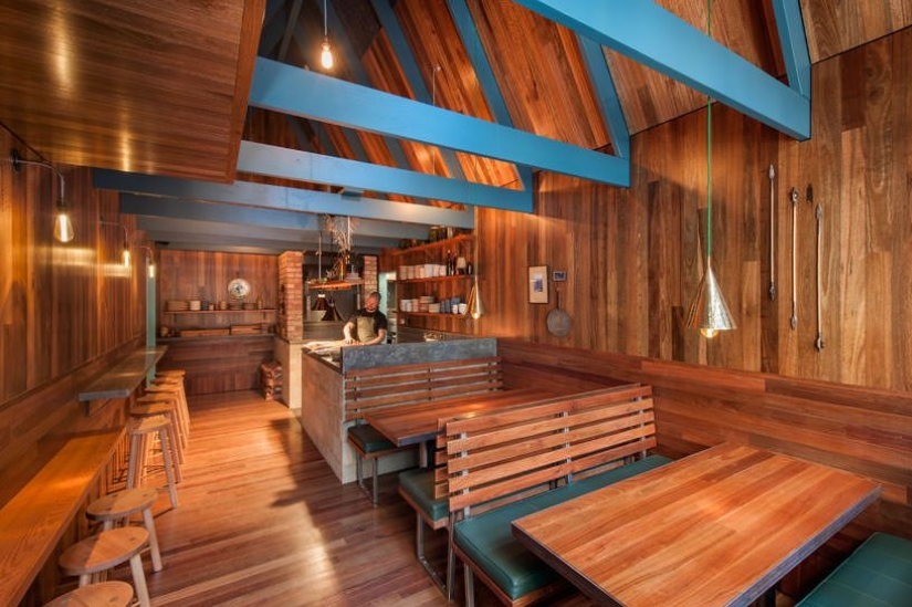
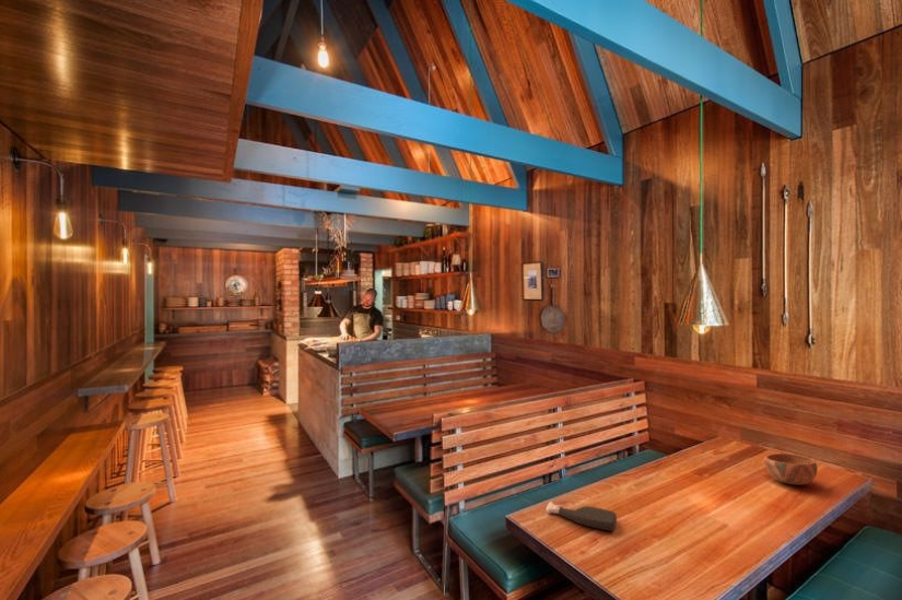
+ spray bottle (579, 513)
+ bowl (789, 469)
